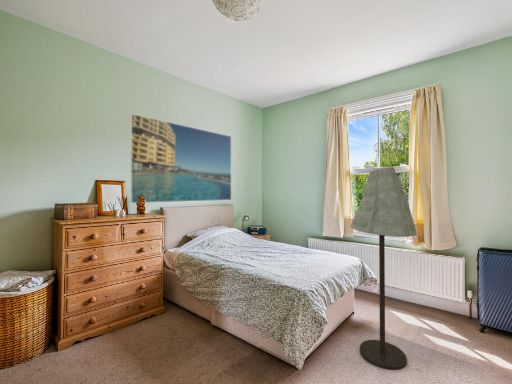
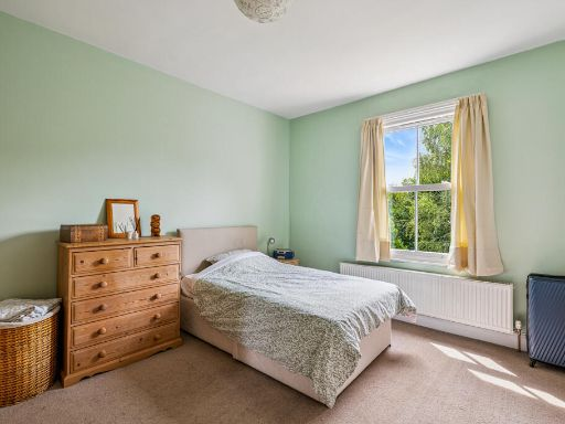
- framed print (189, 164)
- floor lamp (382, 261)
